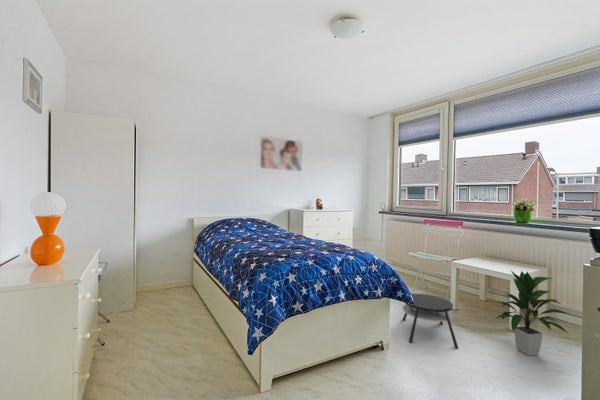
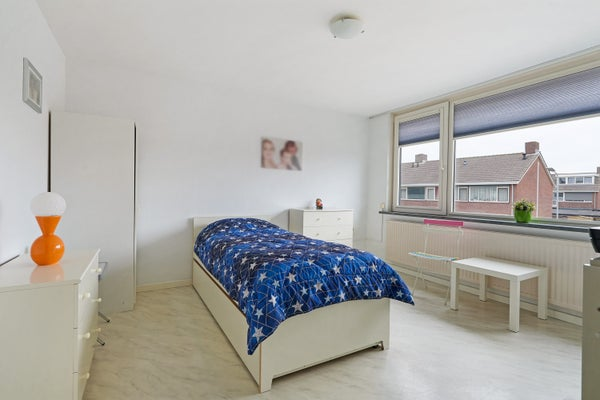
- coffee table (426, 316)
- indoor plant (527, 309)
